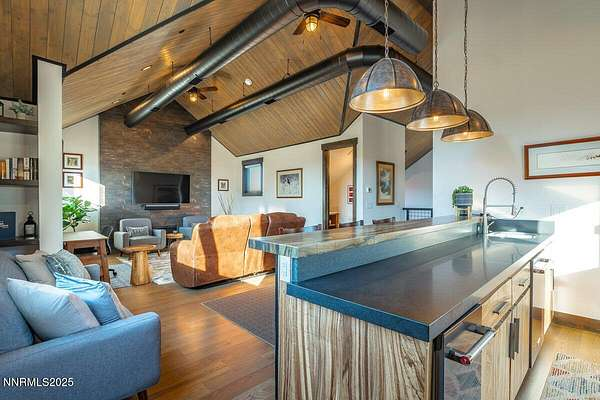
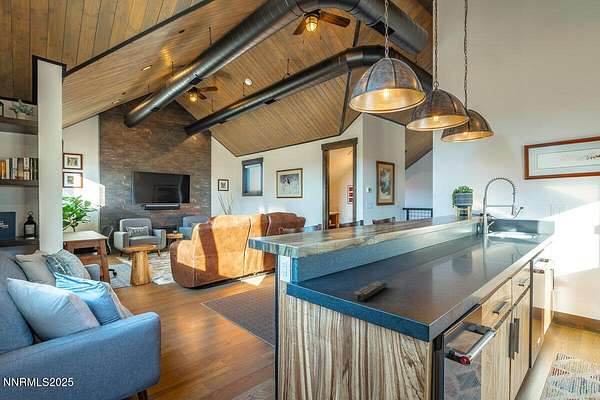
+ remote control (371, 290)
